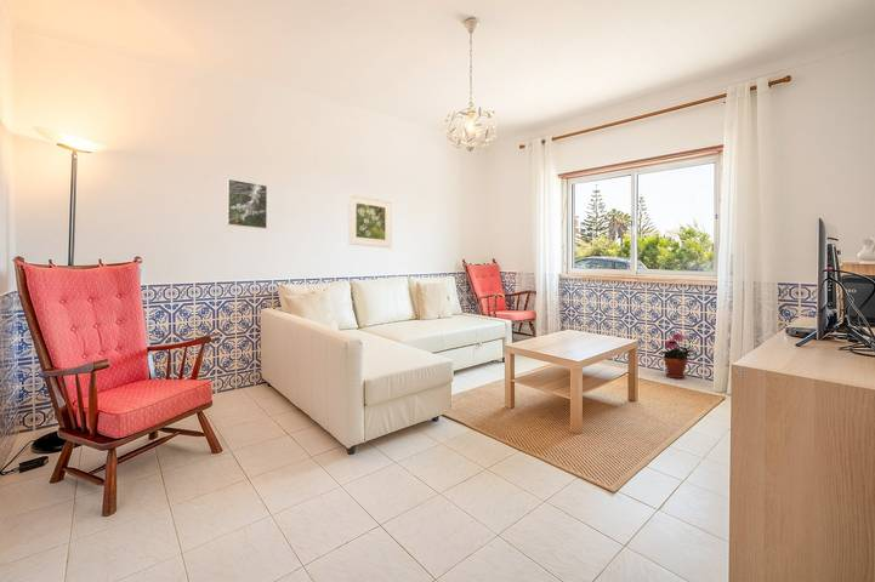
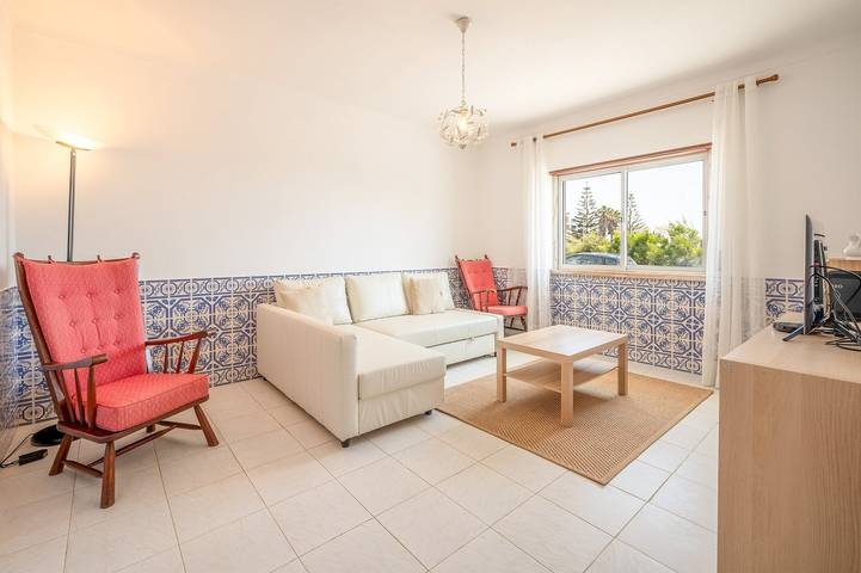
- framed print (370, 222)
- potted plant (675, 354)
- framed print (248, 204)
